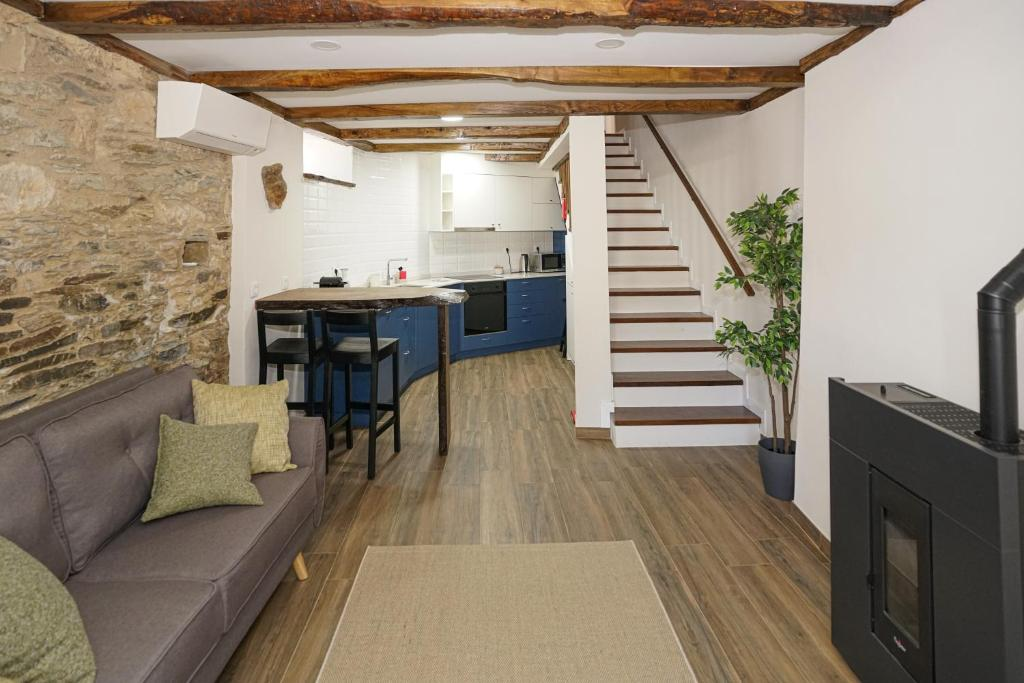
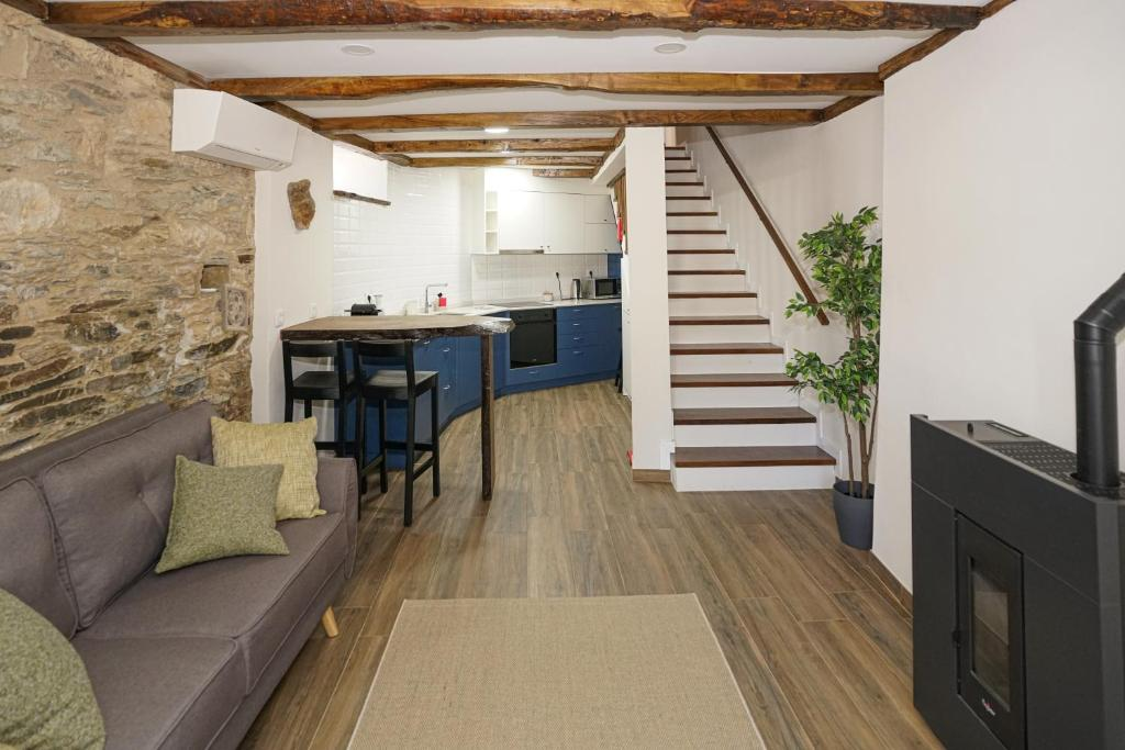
+ wall ornament (234, 309)
